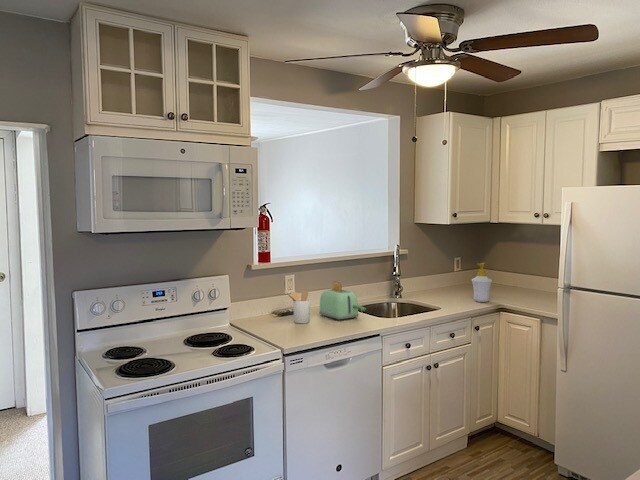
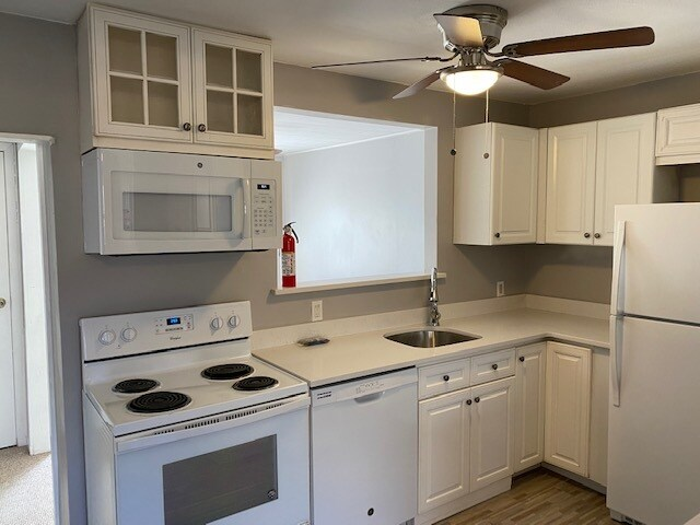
- utensil holder (297, 305)
- toaster (339, 298)
- soap bottle (481, 282)
